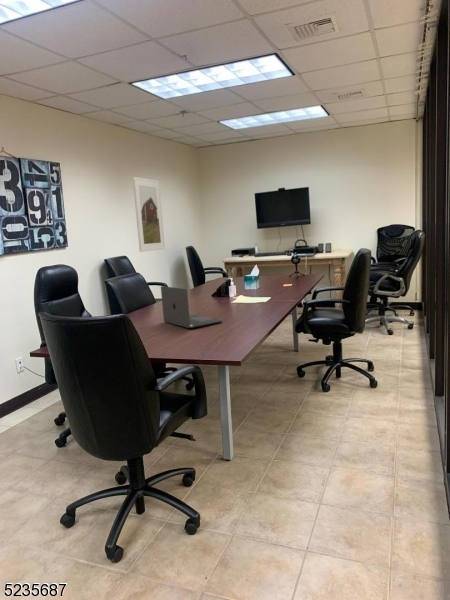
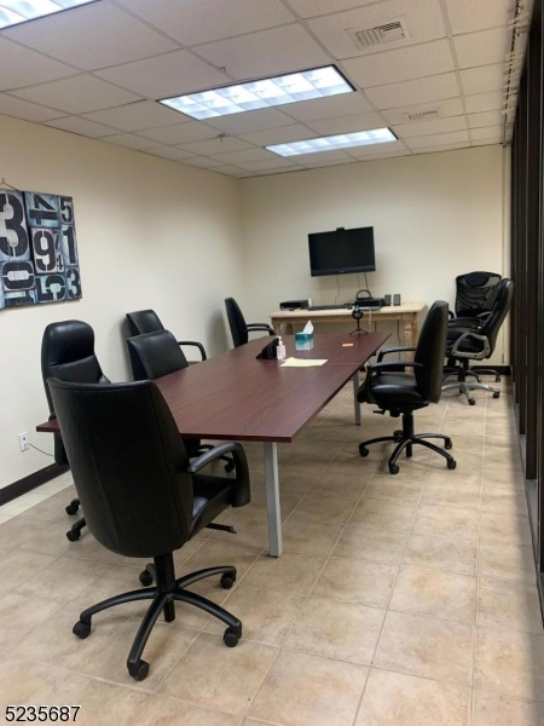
- laptop (187, 303)
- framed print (149, 215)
